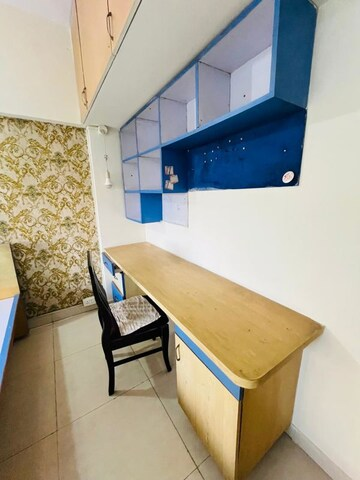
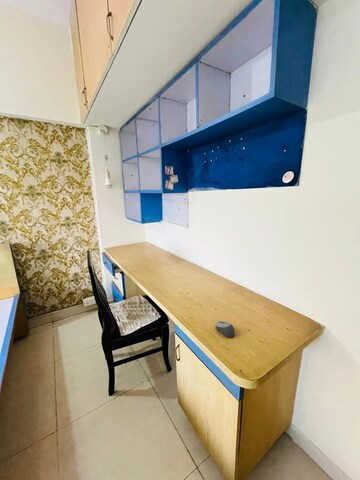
+ computer mouse (224, 326)
